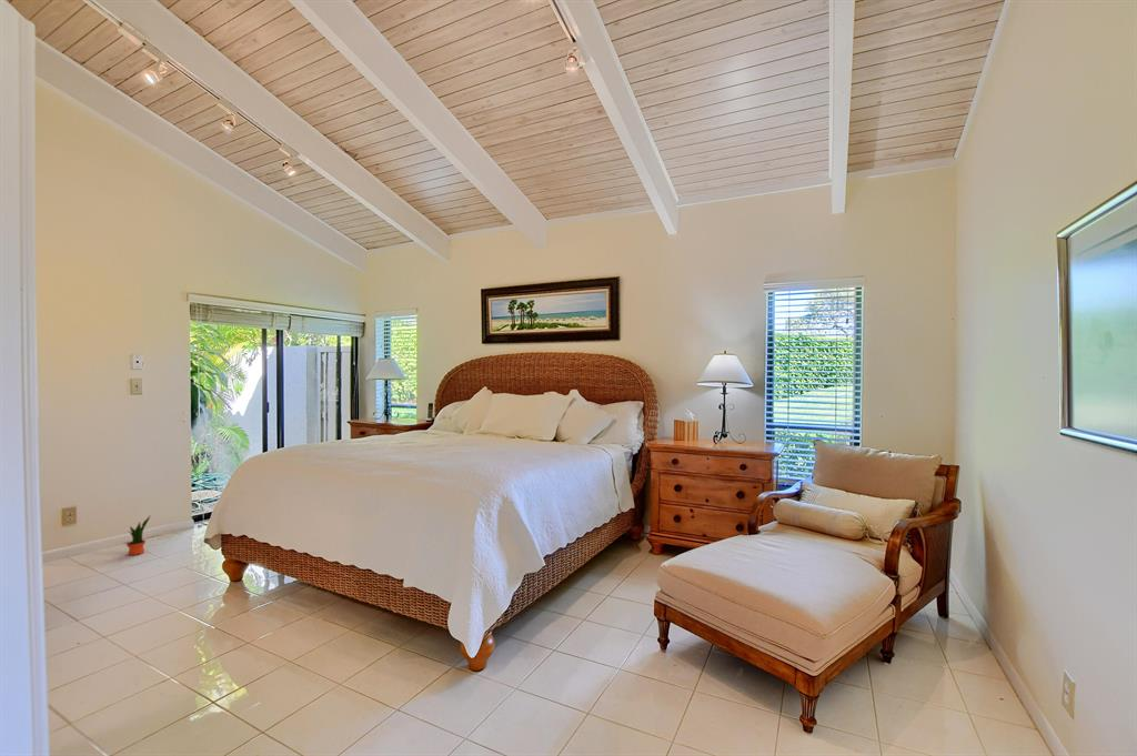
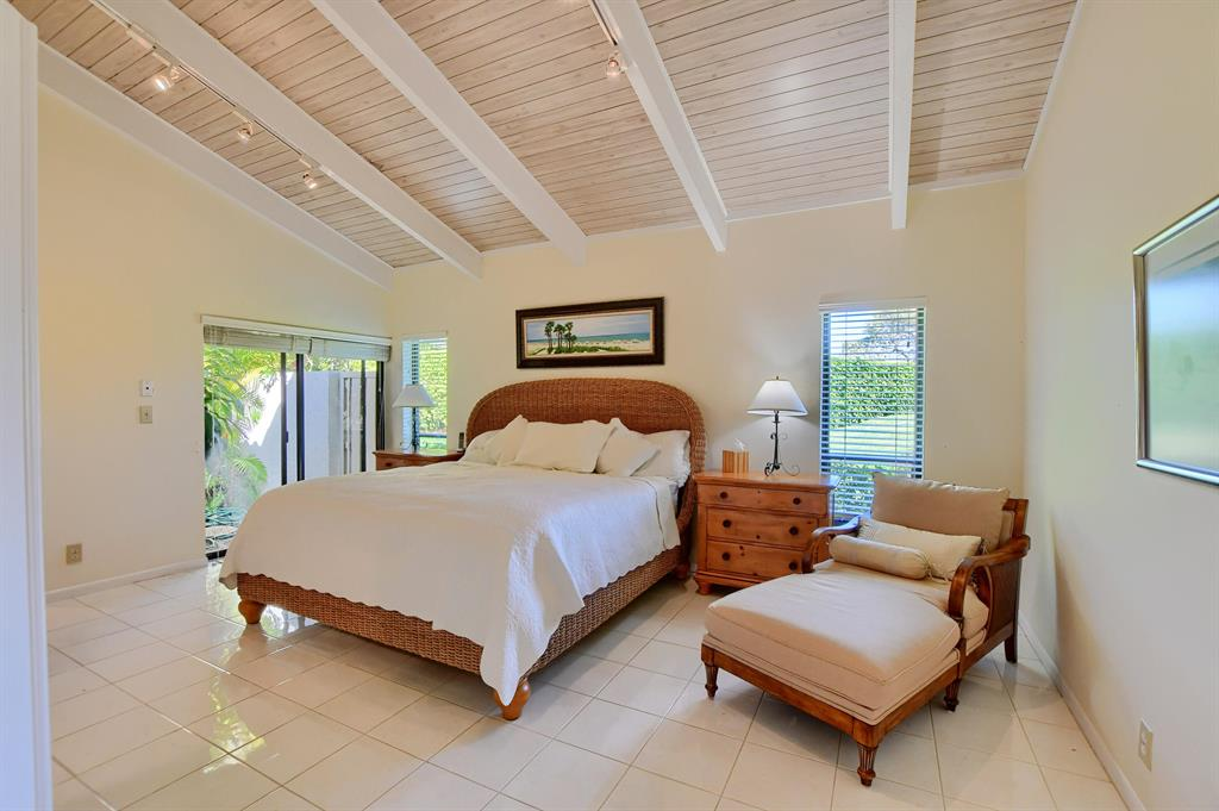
- potted plant (139, 534)
